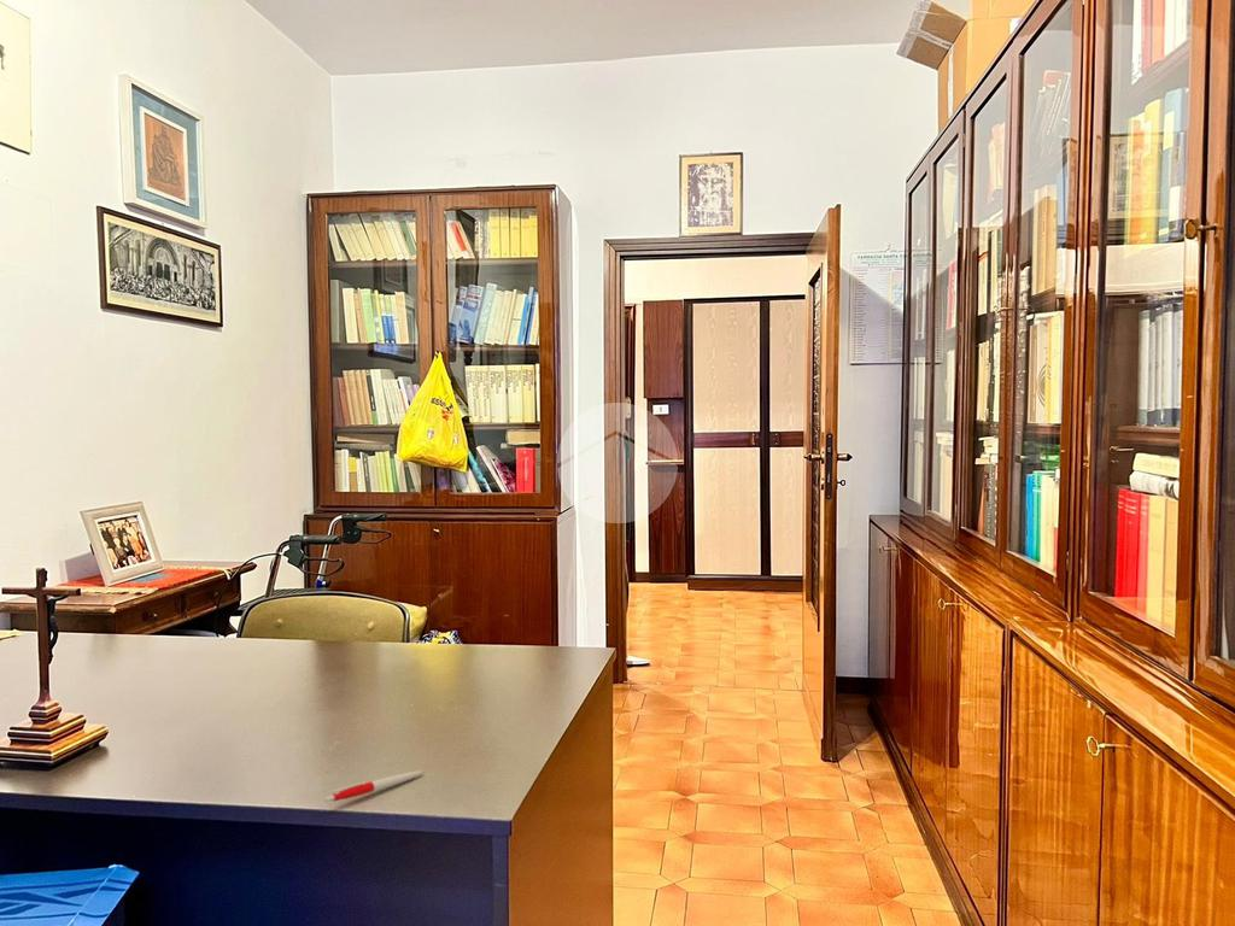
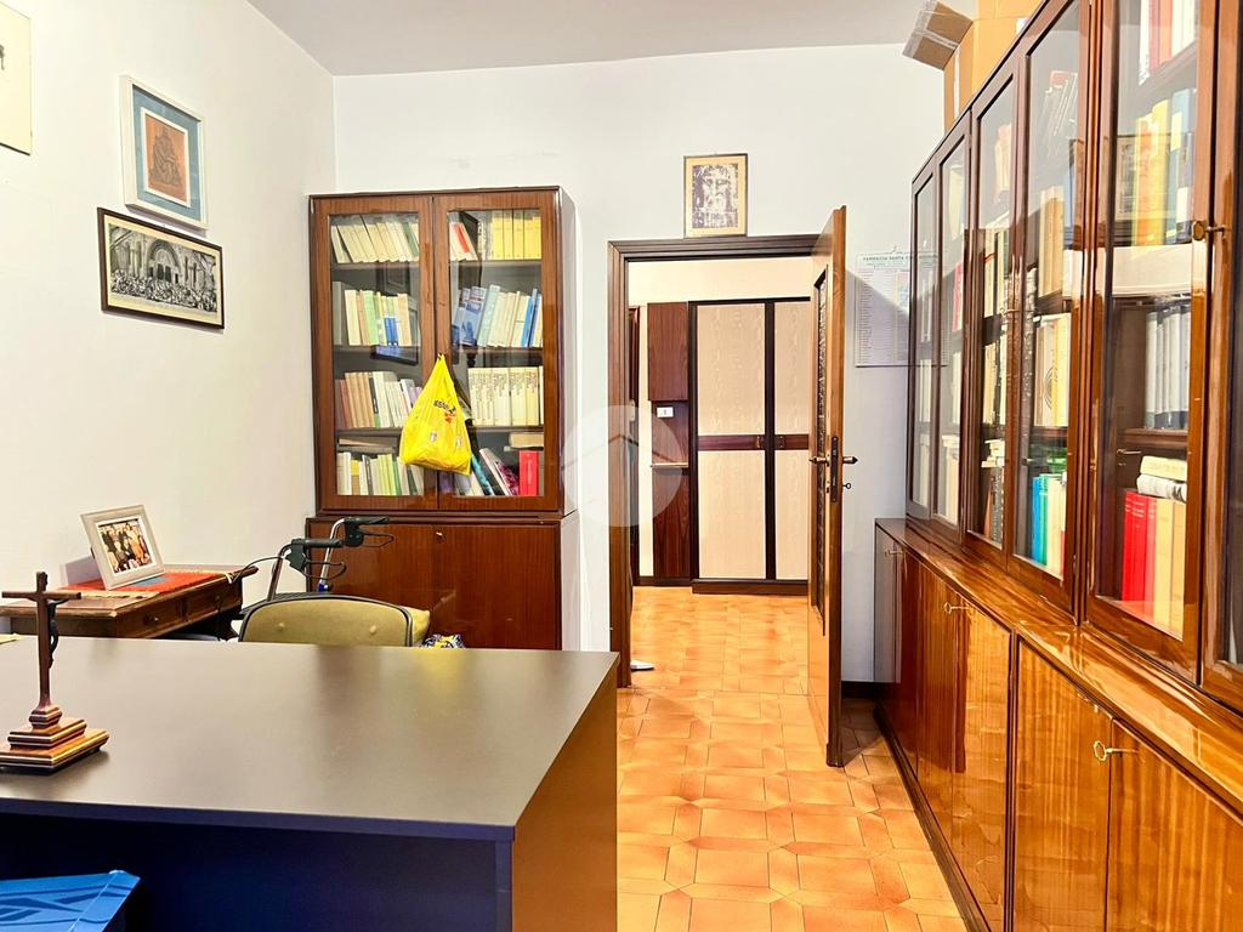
- pen (377, 783)
